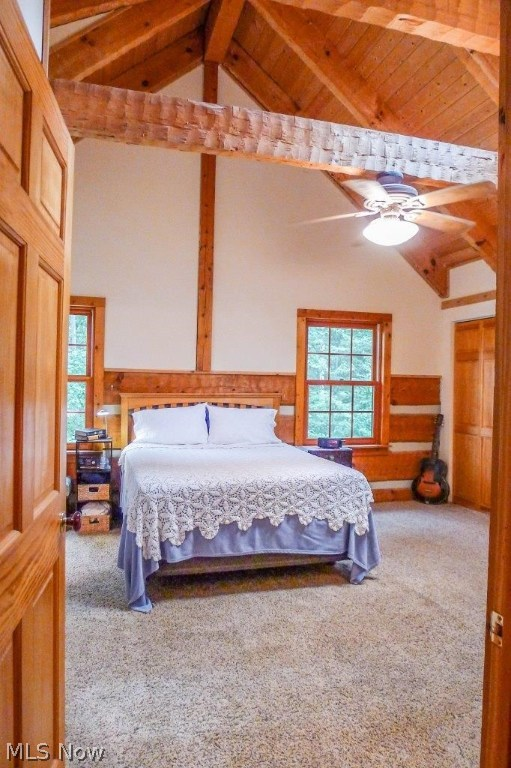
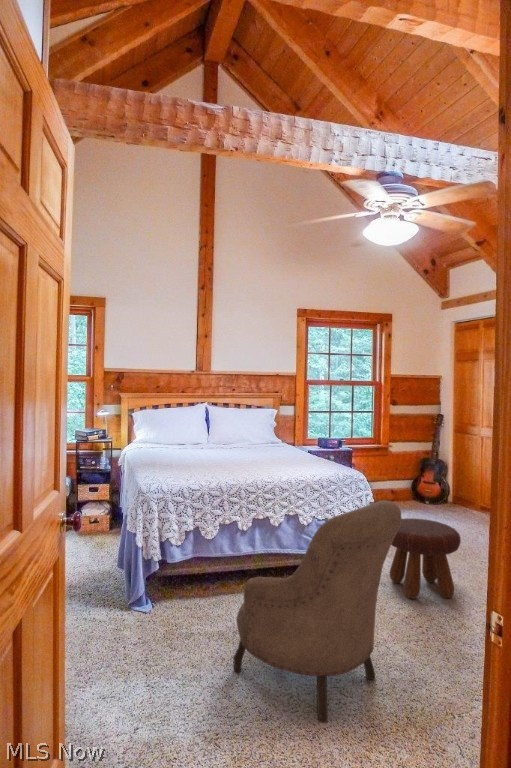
+ armchair (317, 587)
+ footstool (420, 557)
